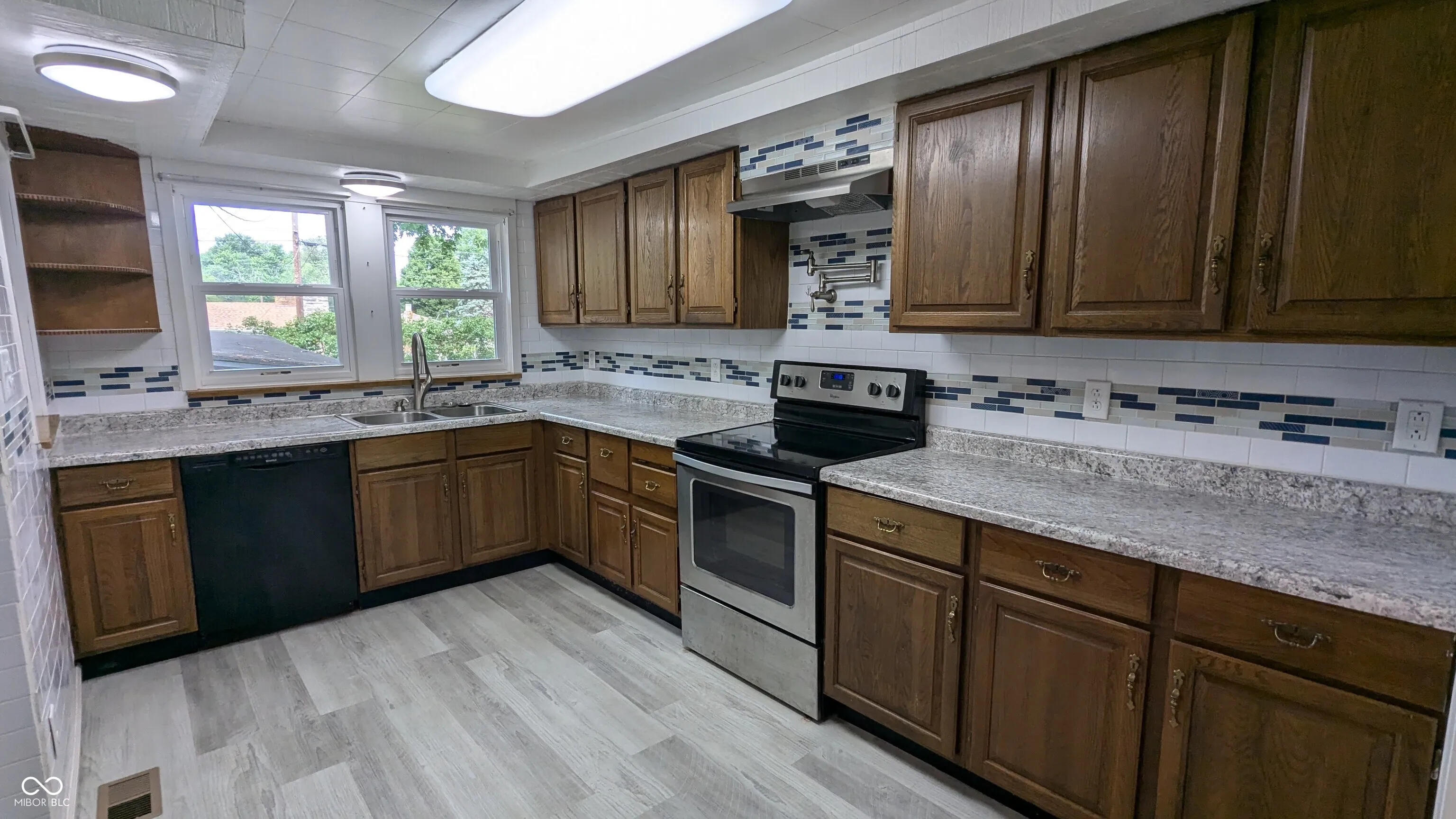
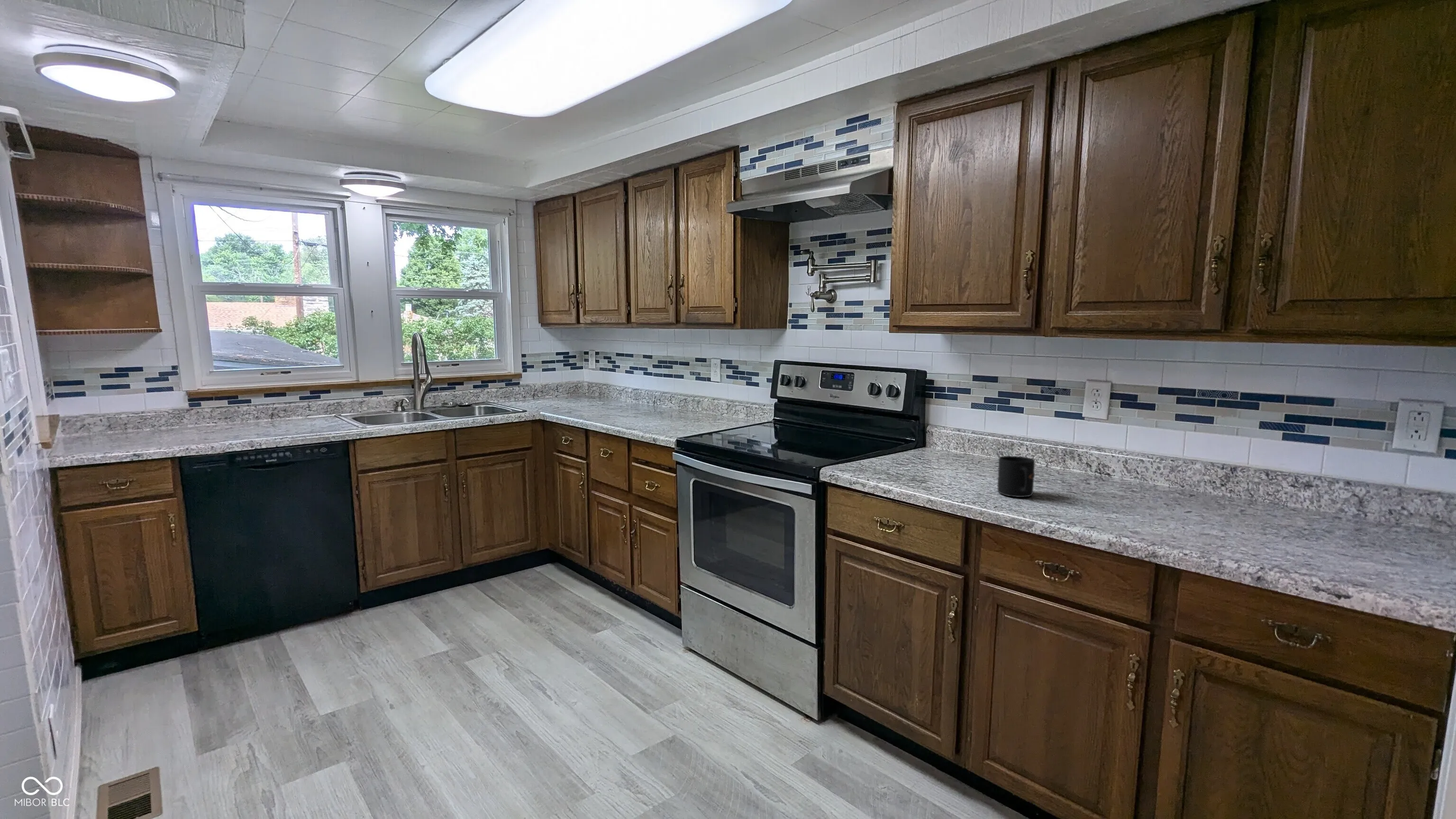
+ mug (1017, 477)
